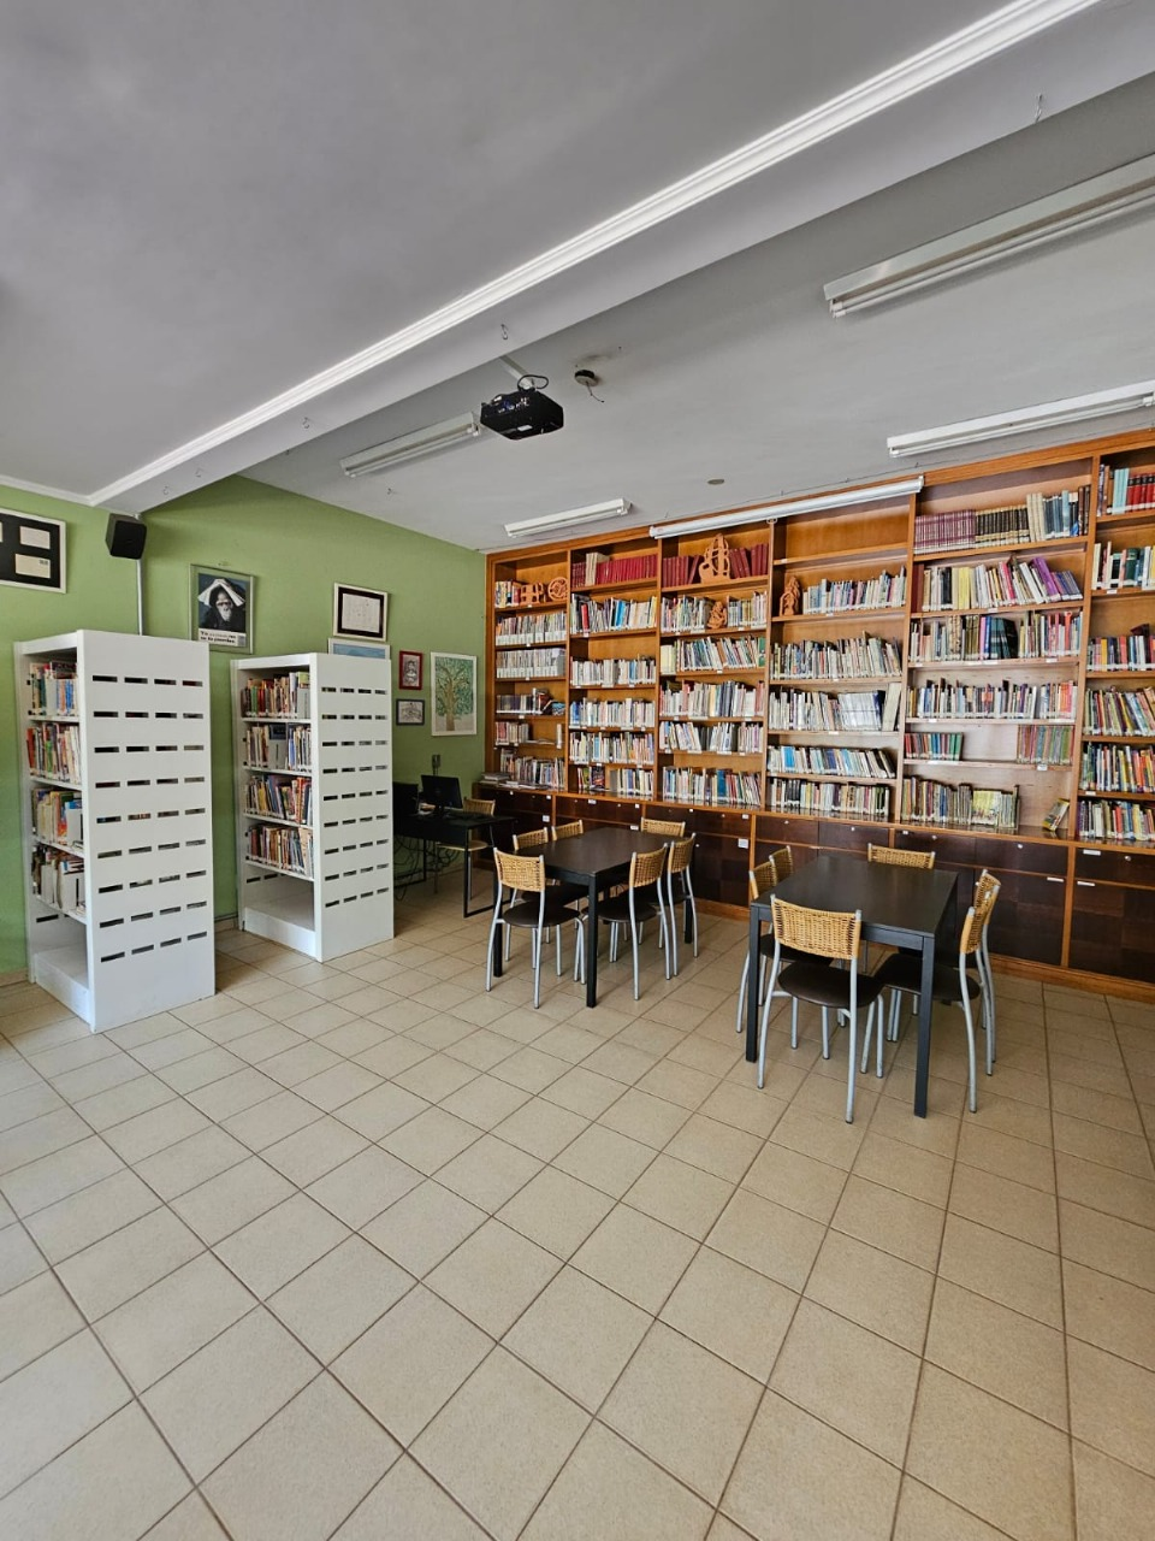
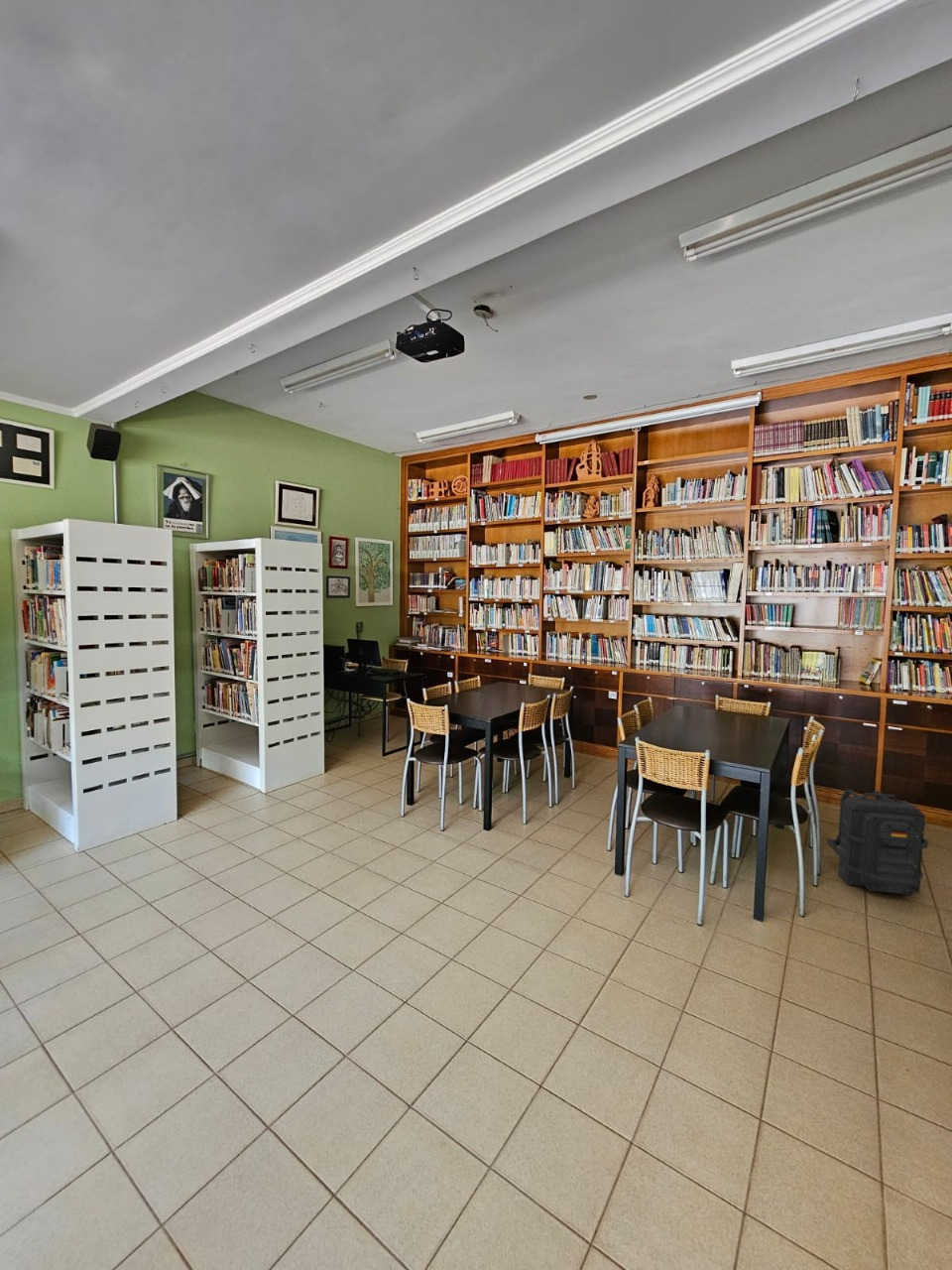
+ backpack (878, 837)
